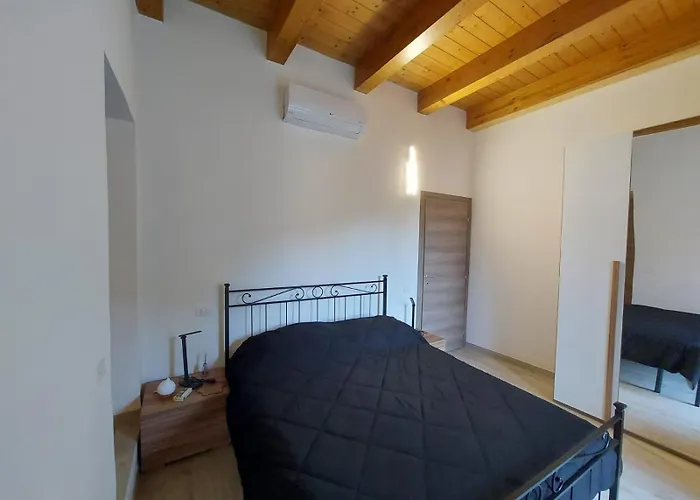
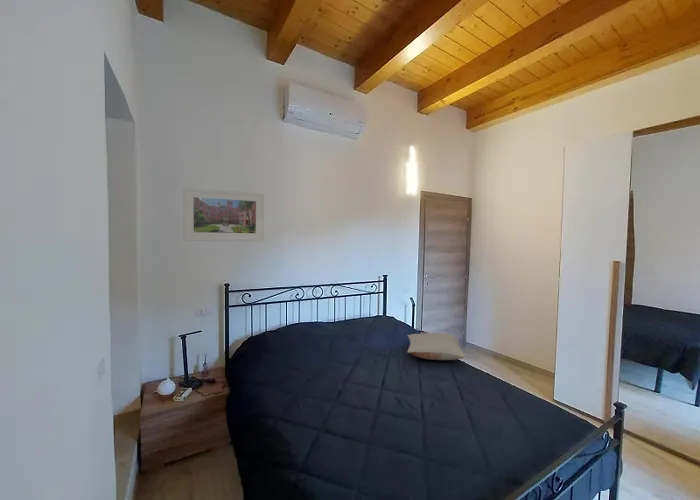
+ pillow (433, 345)
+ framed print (226, 216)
